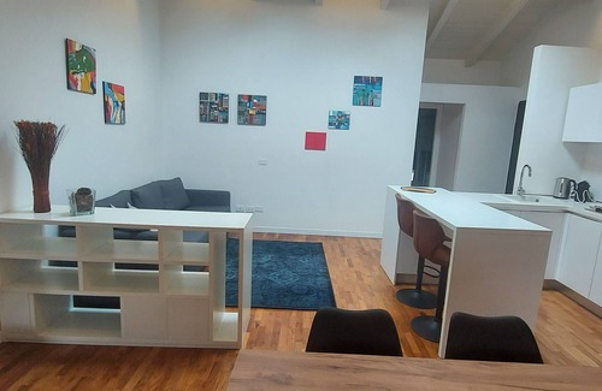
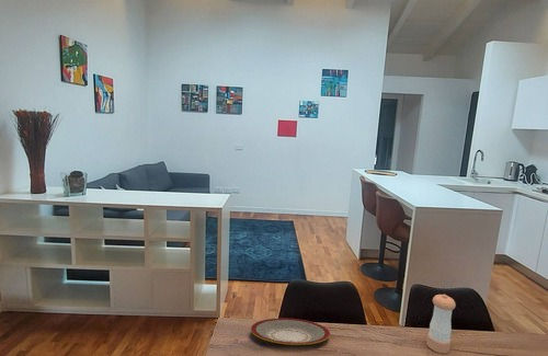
+ plate (289, 333)
+ pepper shaker (441, 321)
